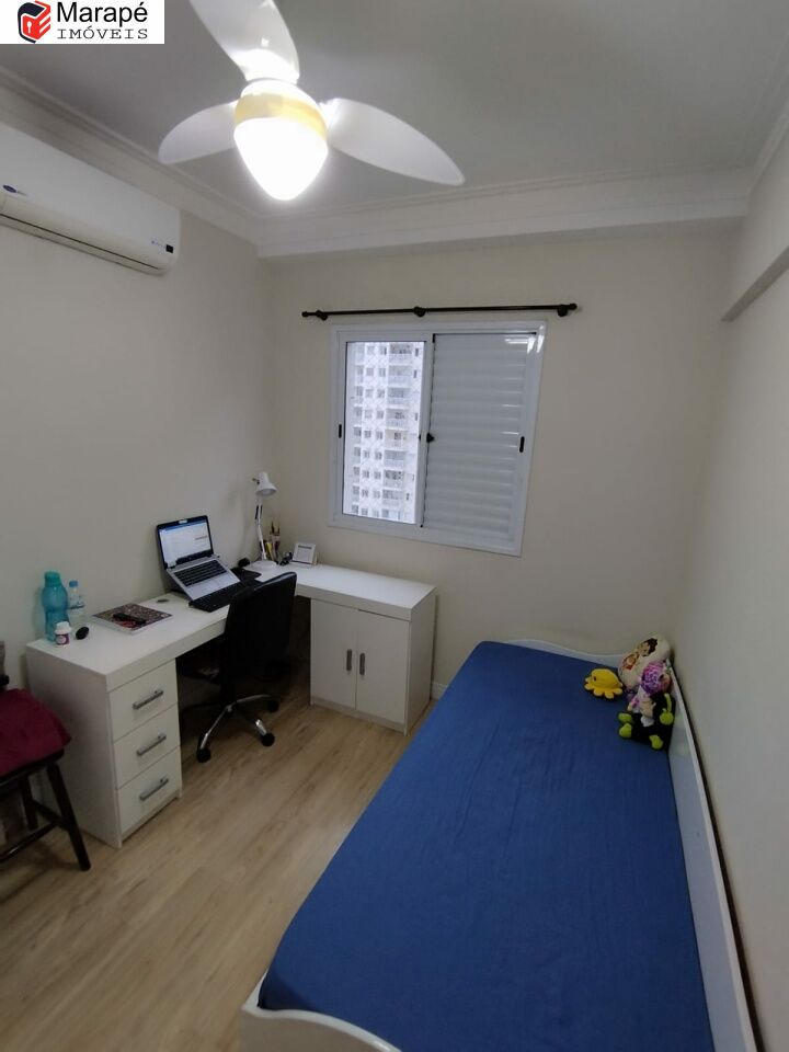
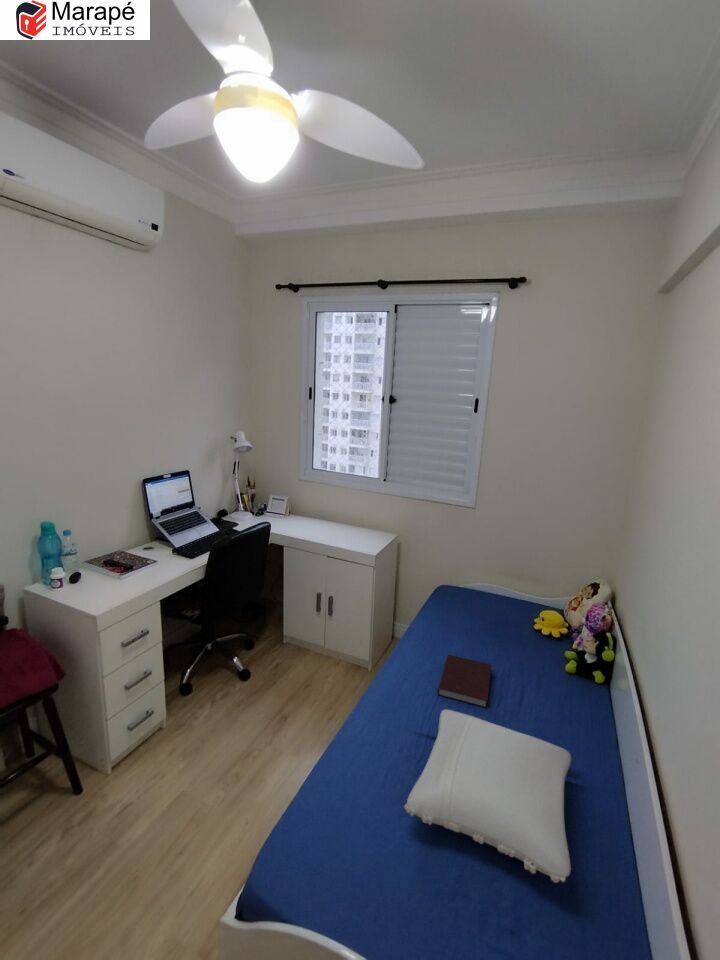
+ notebook (465, 679)
+ pillow (492, 780)
